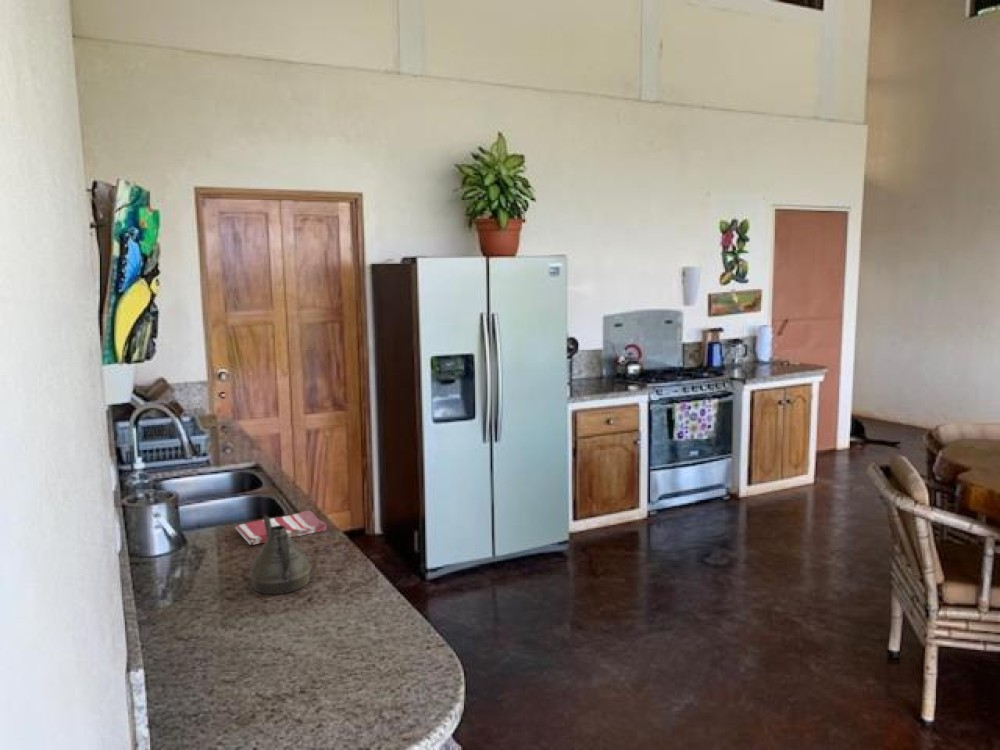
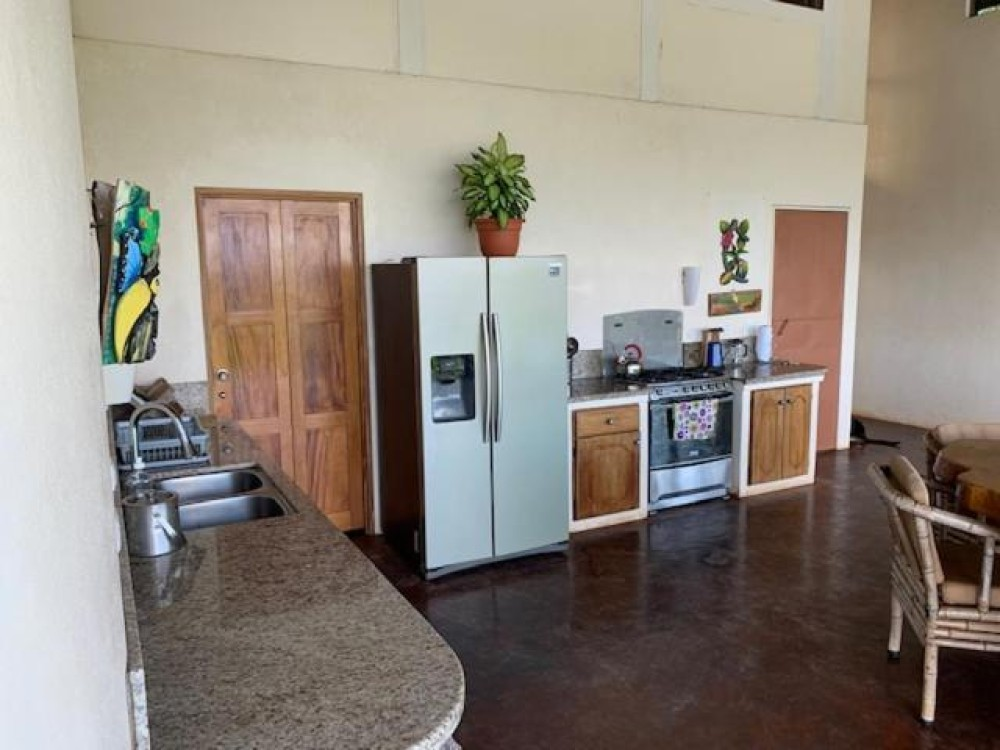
- dish towel (281, 525)
- teapot (277, 551)
